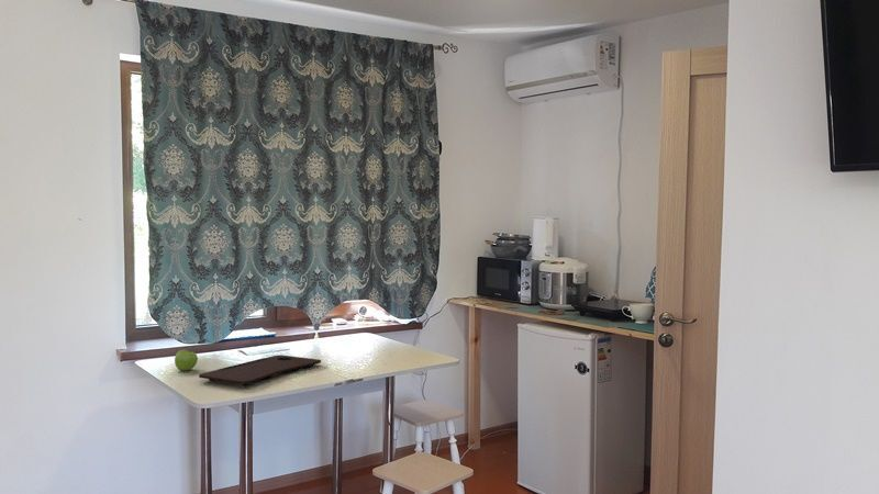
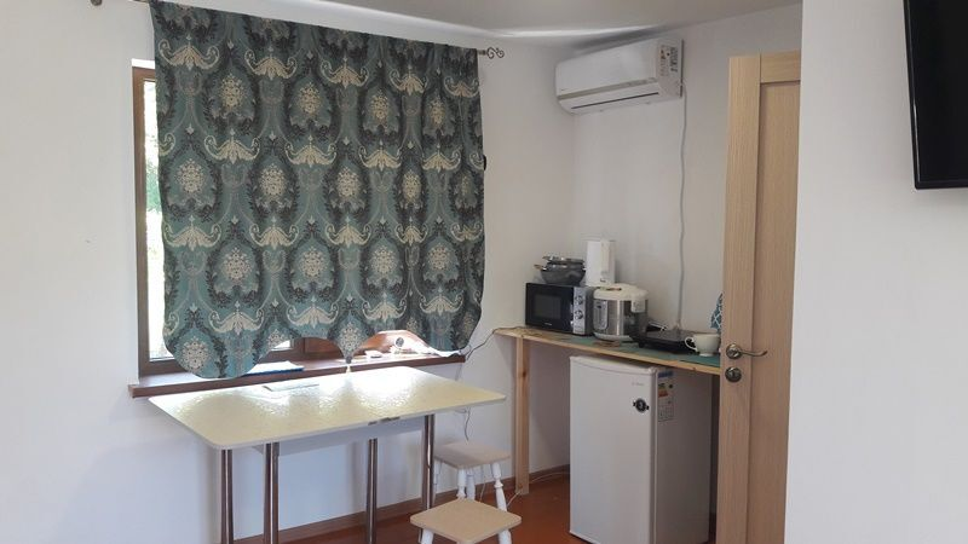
- fruit (186, 359)
- cutting board (263, 370)
